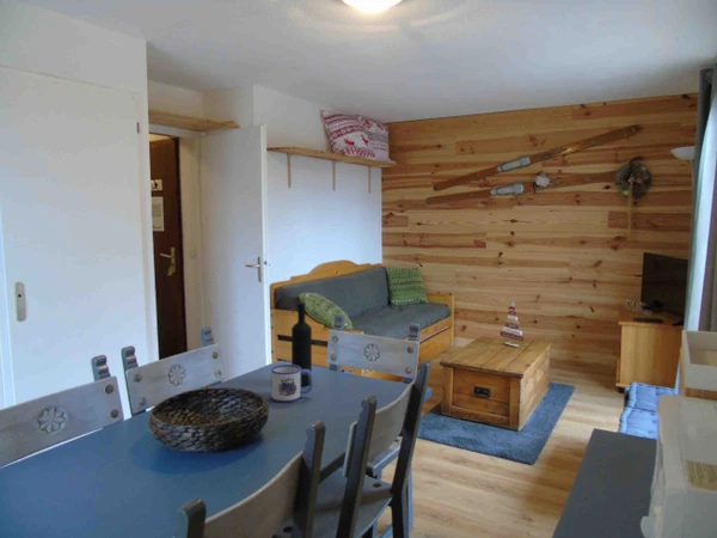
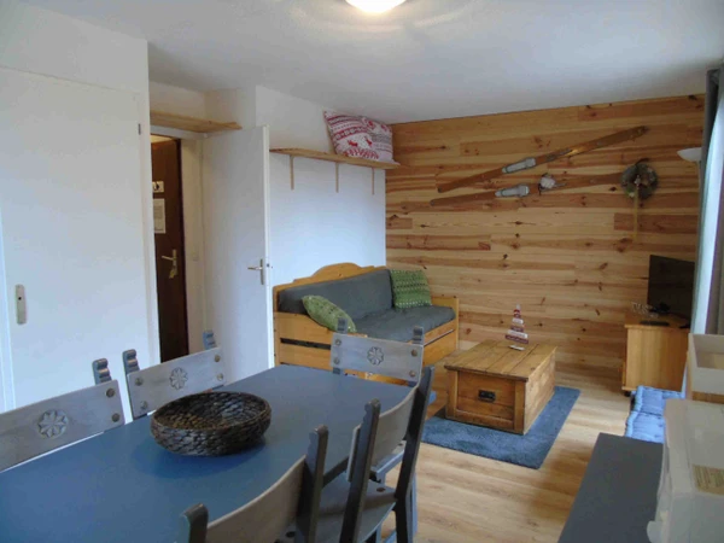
- mug (292, 383)
- wine bottle (301, 343)
